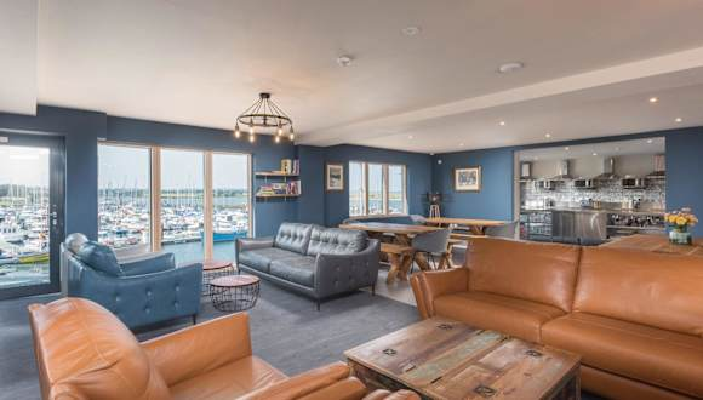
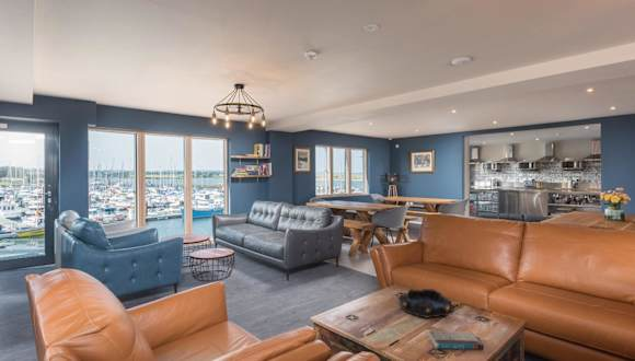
+ book (454, 339)
+ decorative bowl (425, 301)
